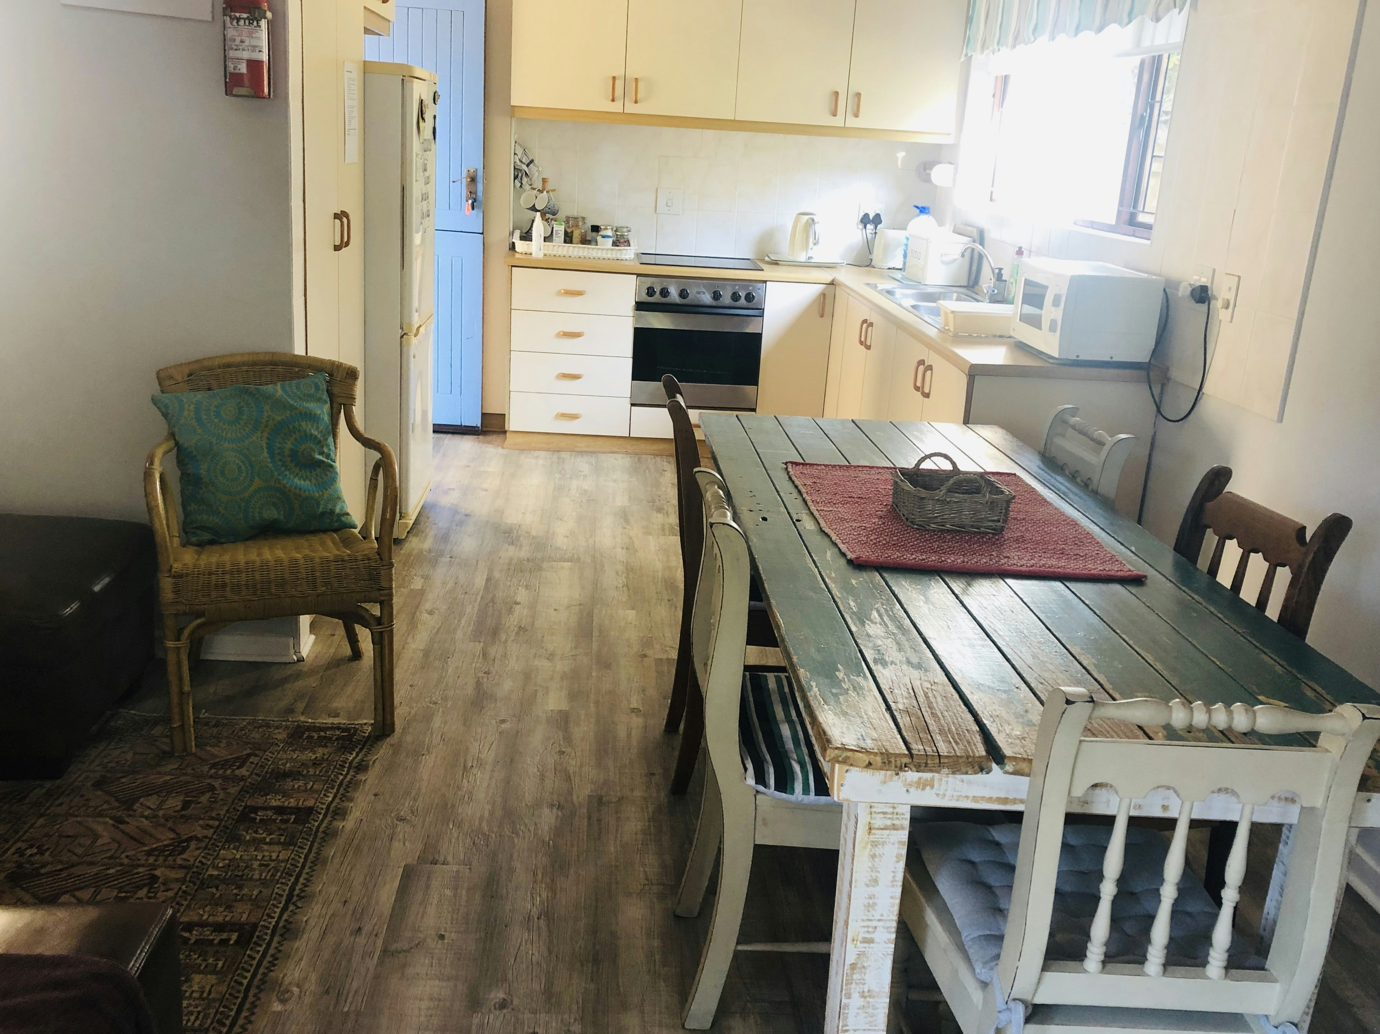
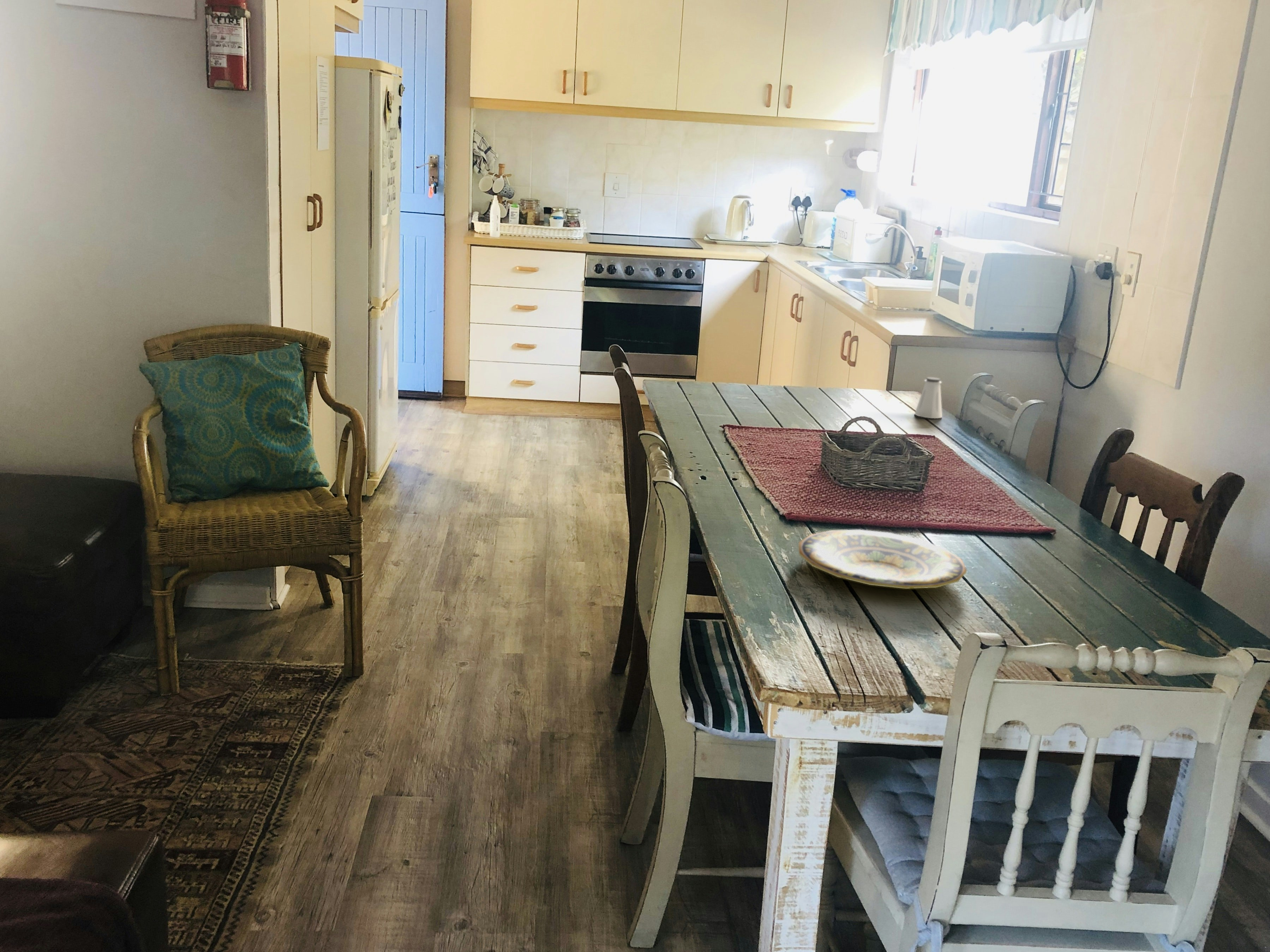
+ saltshaker (931, 397)
+ plate (880, 564)
